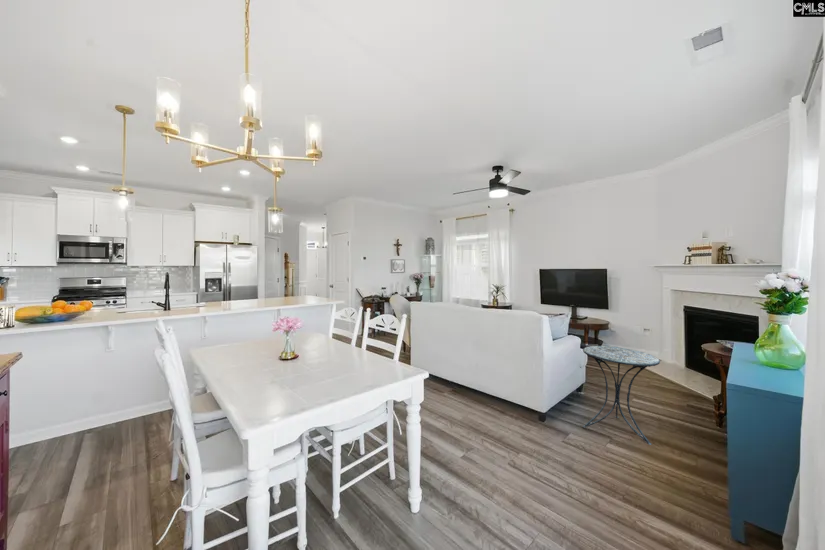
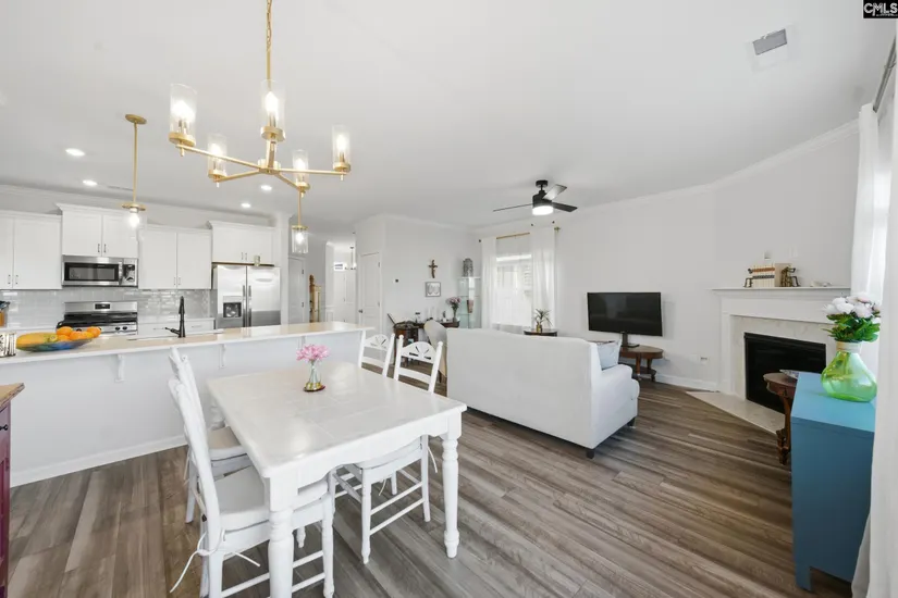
- side table (618, 391)
